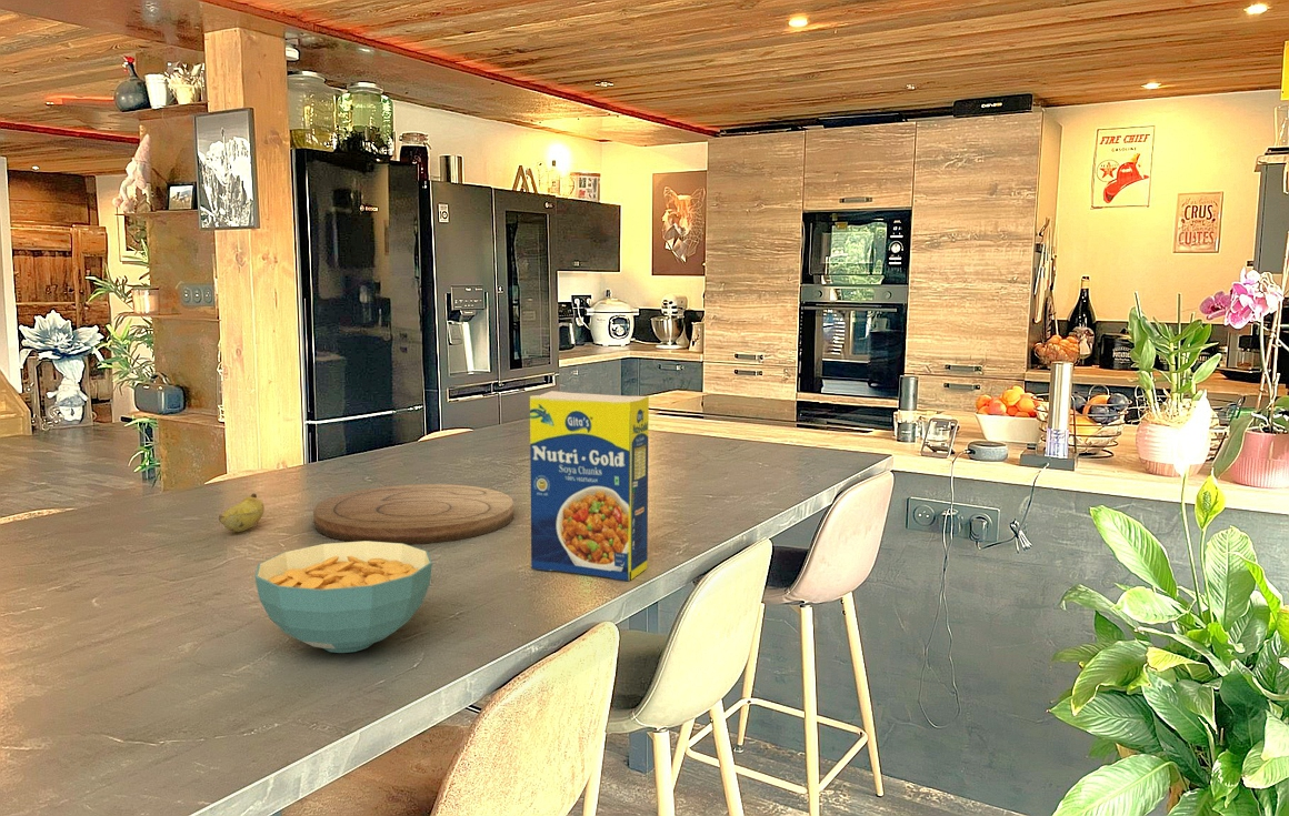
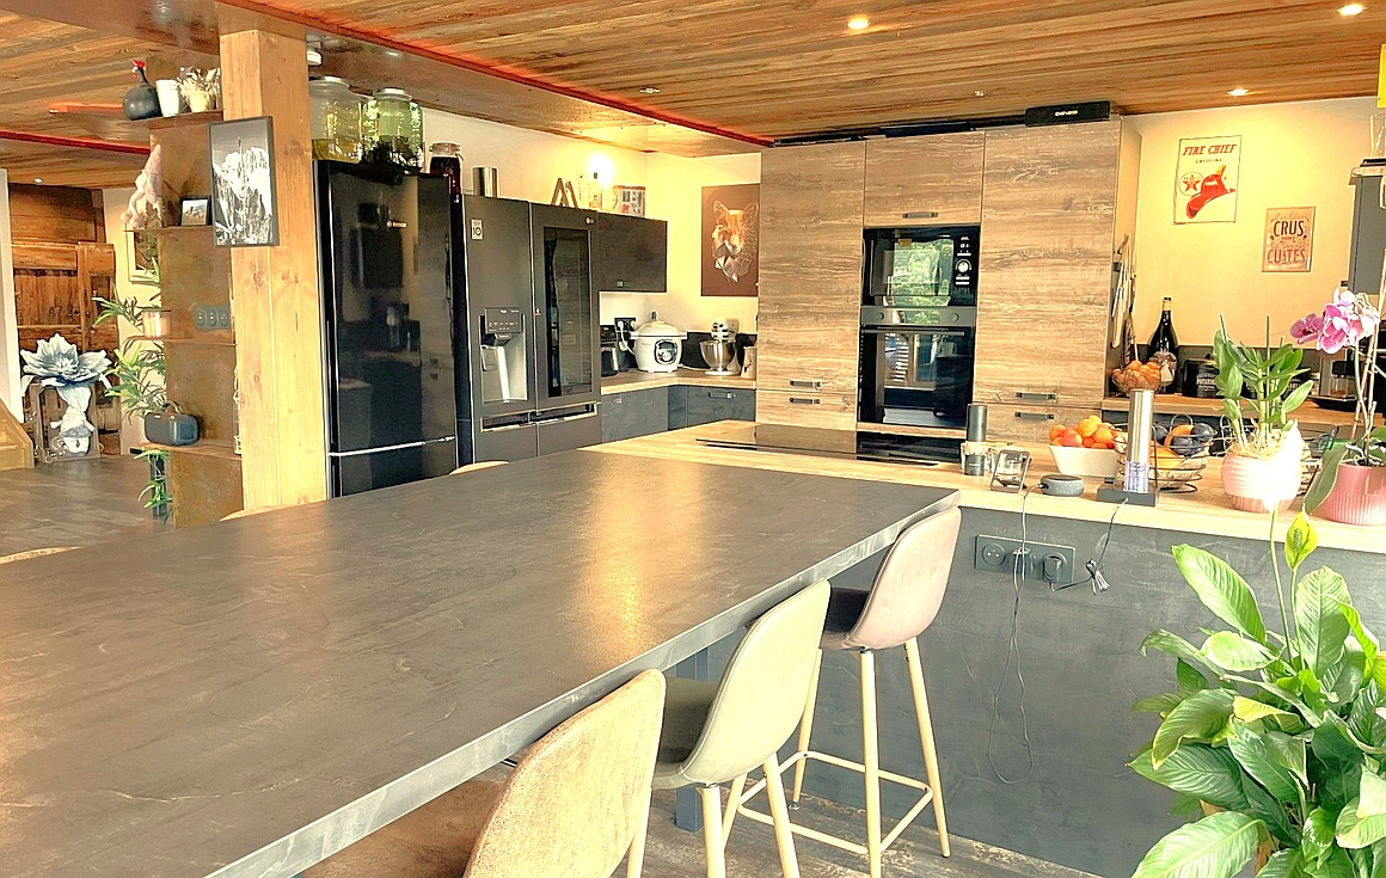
- legume (589, 483)
- cereal bowl (347, 603)
- cutting board (416, 511)
- banana (242, 515)
